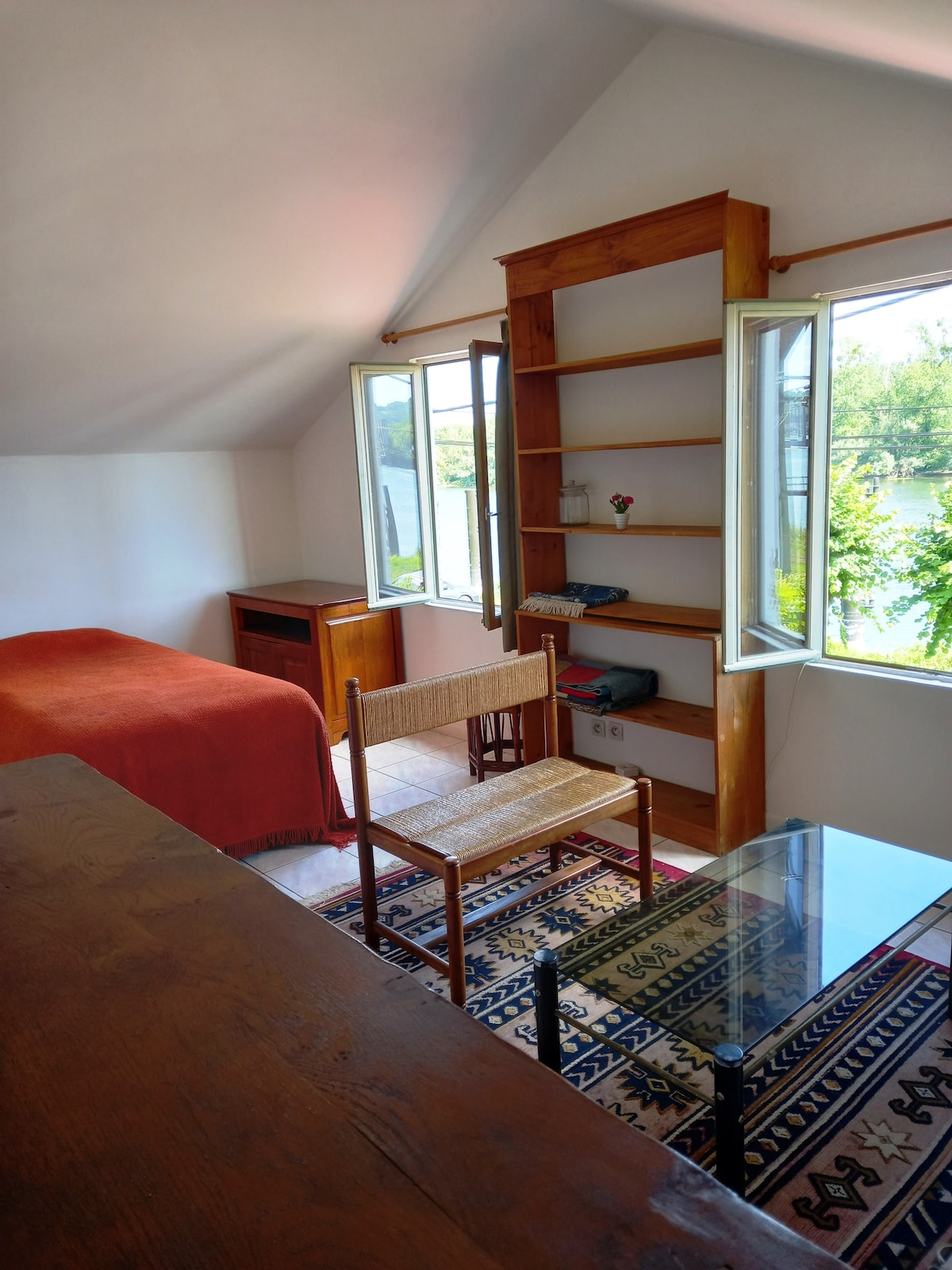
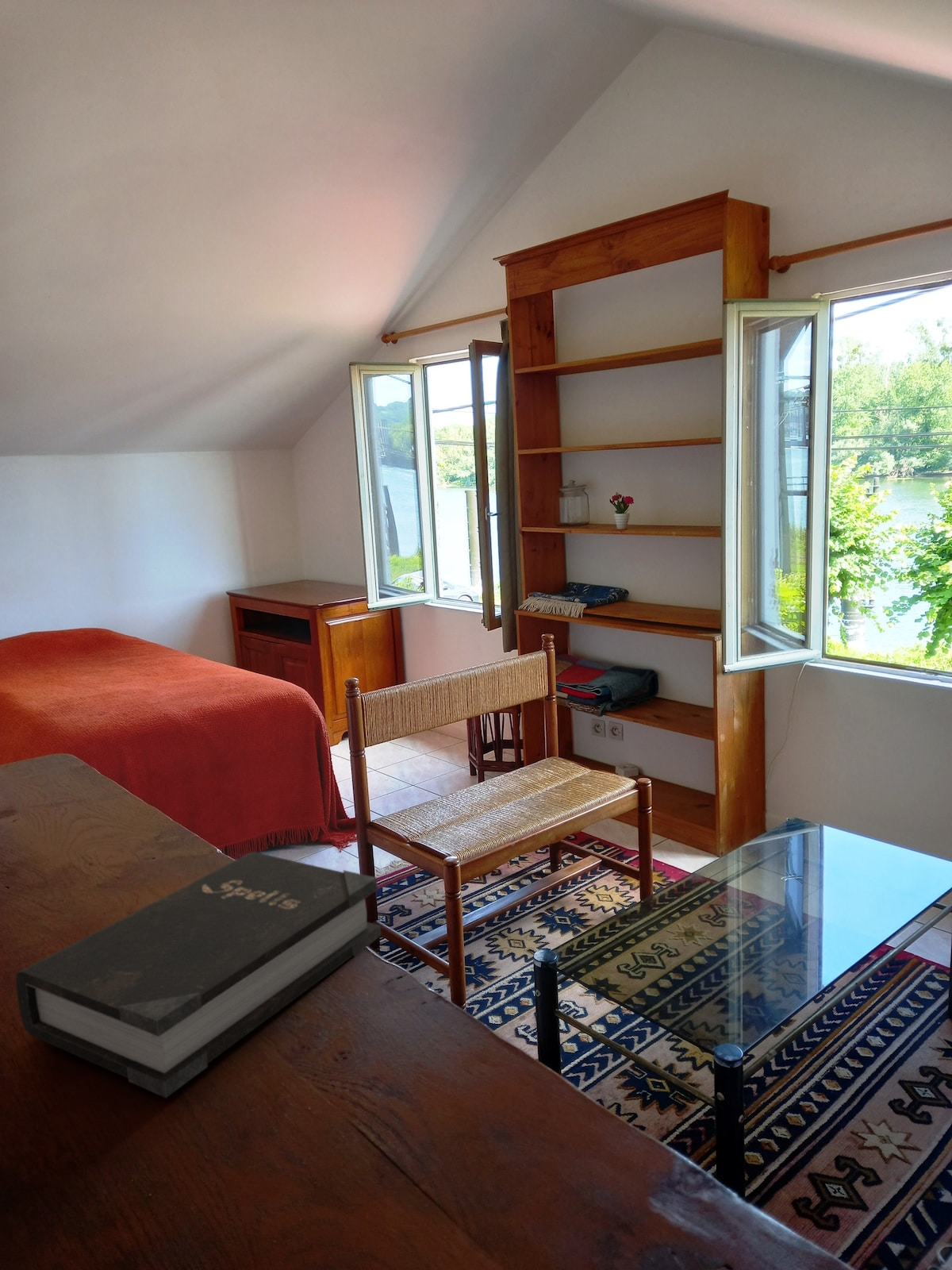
+ hardback book (213, 950)
